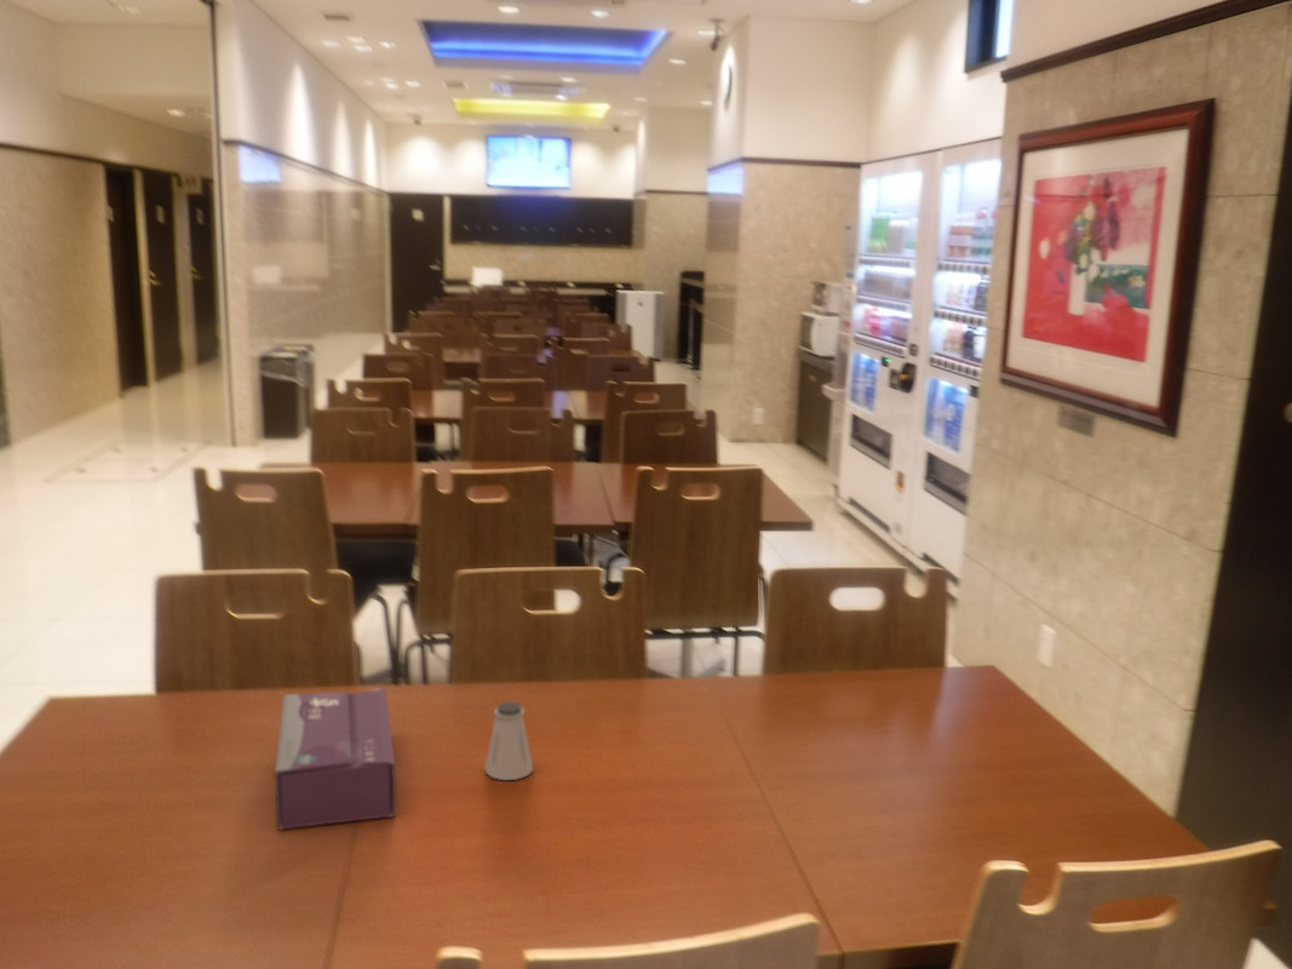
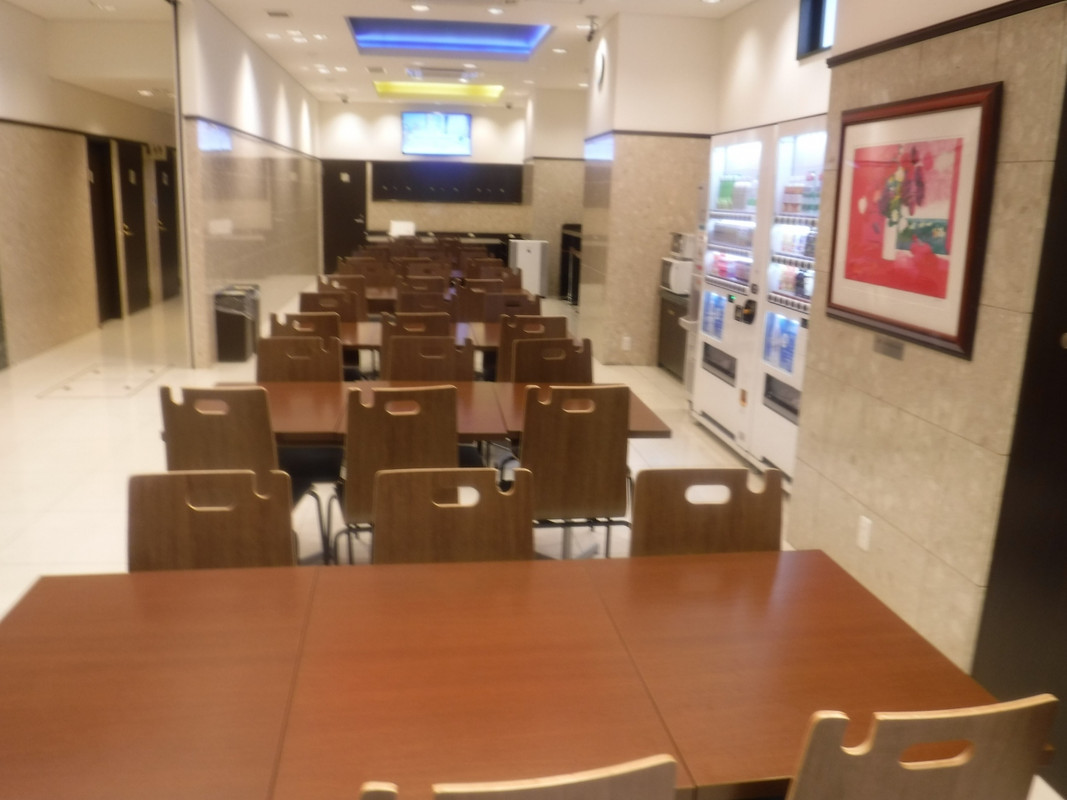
- saltshaker (509, 738)
- tissue box (335, 751)
